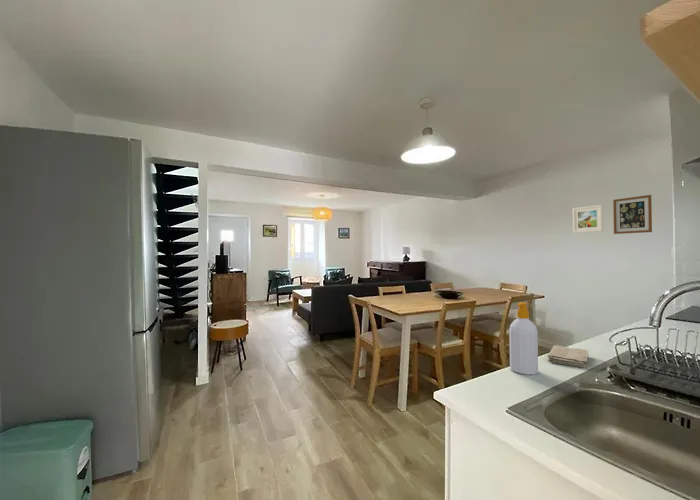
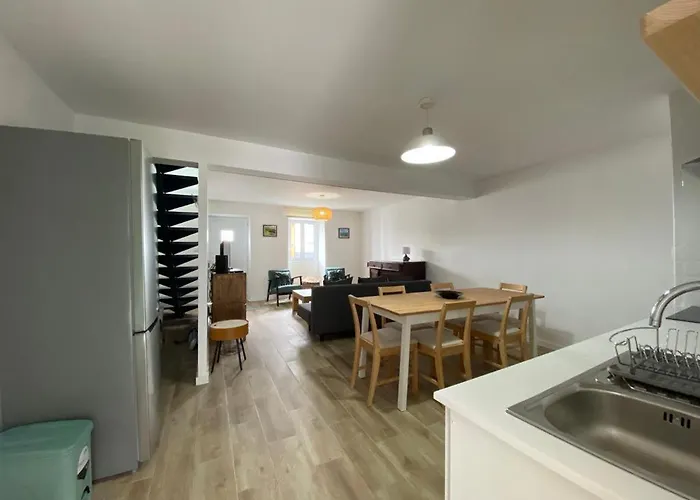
- washcloth (568, 355)
- soap bottle (522, 336)
- wall art (631, 215)
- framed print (587, 219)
